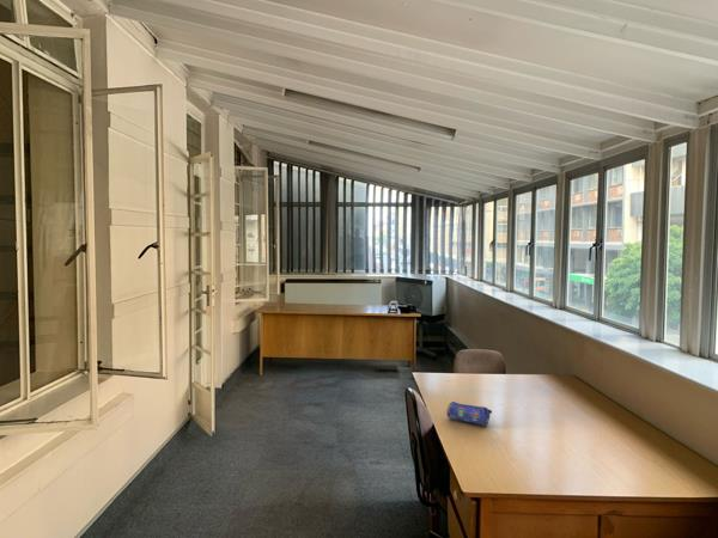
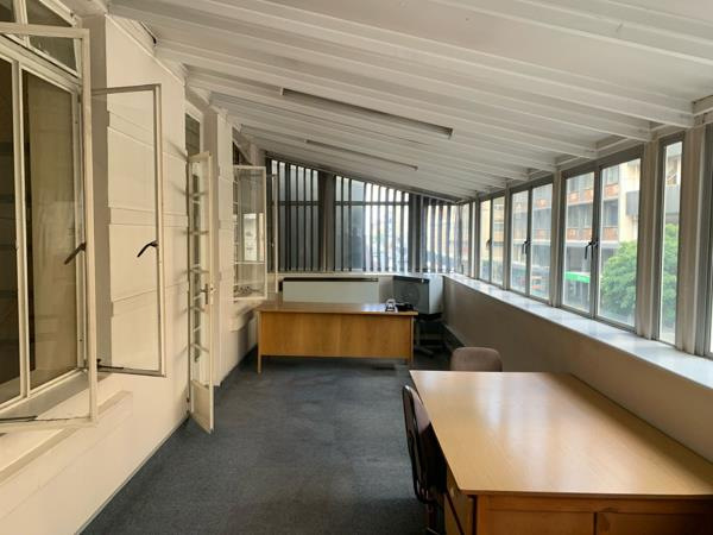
- pencil case (468, 412)
